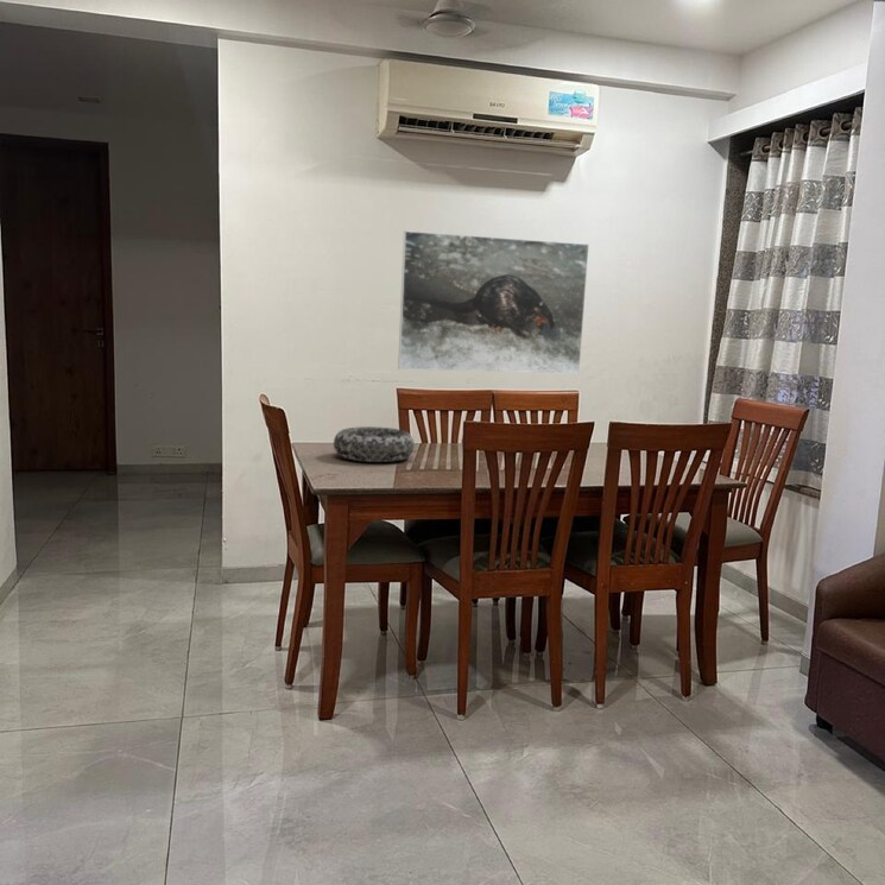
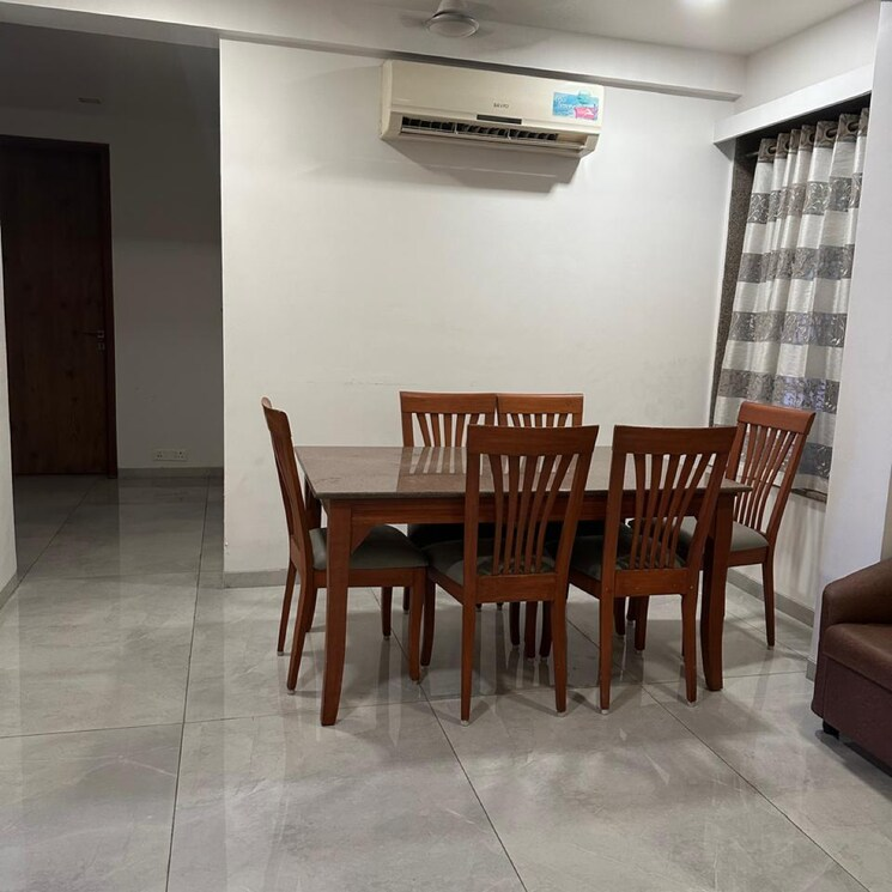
- decorative bowl (373, 444)
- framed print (494, 305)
